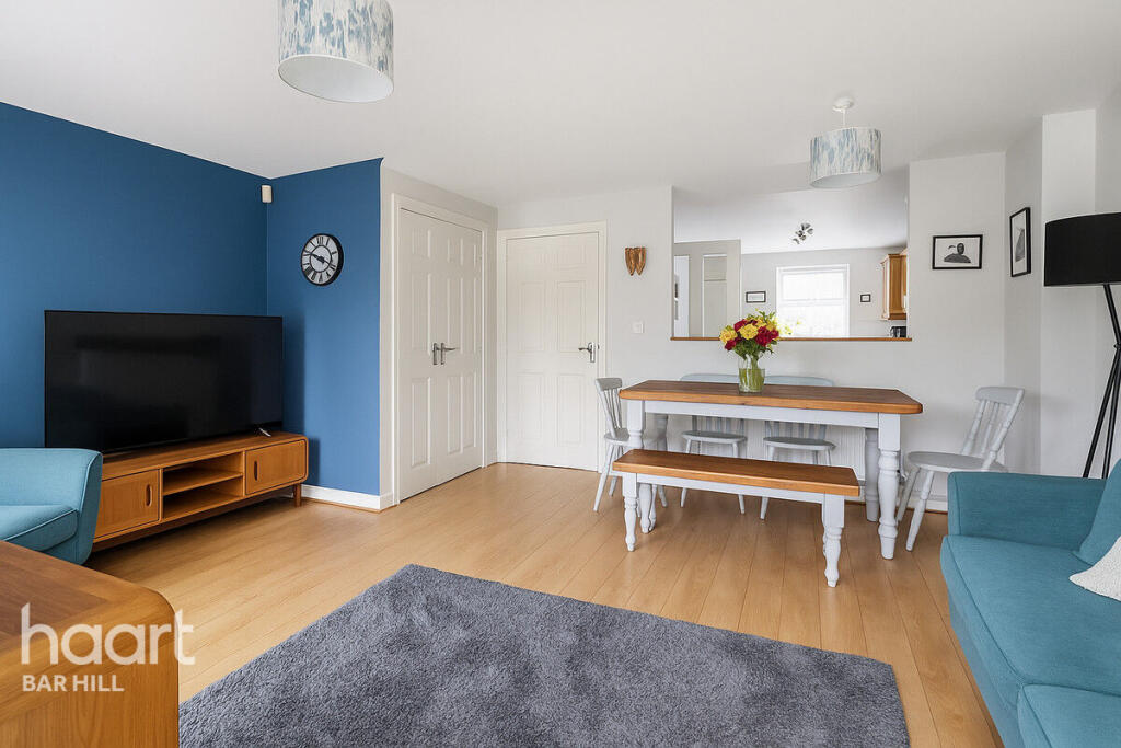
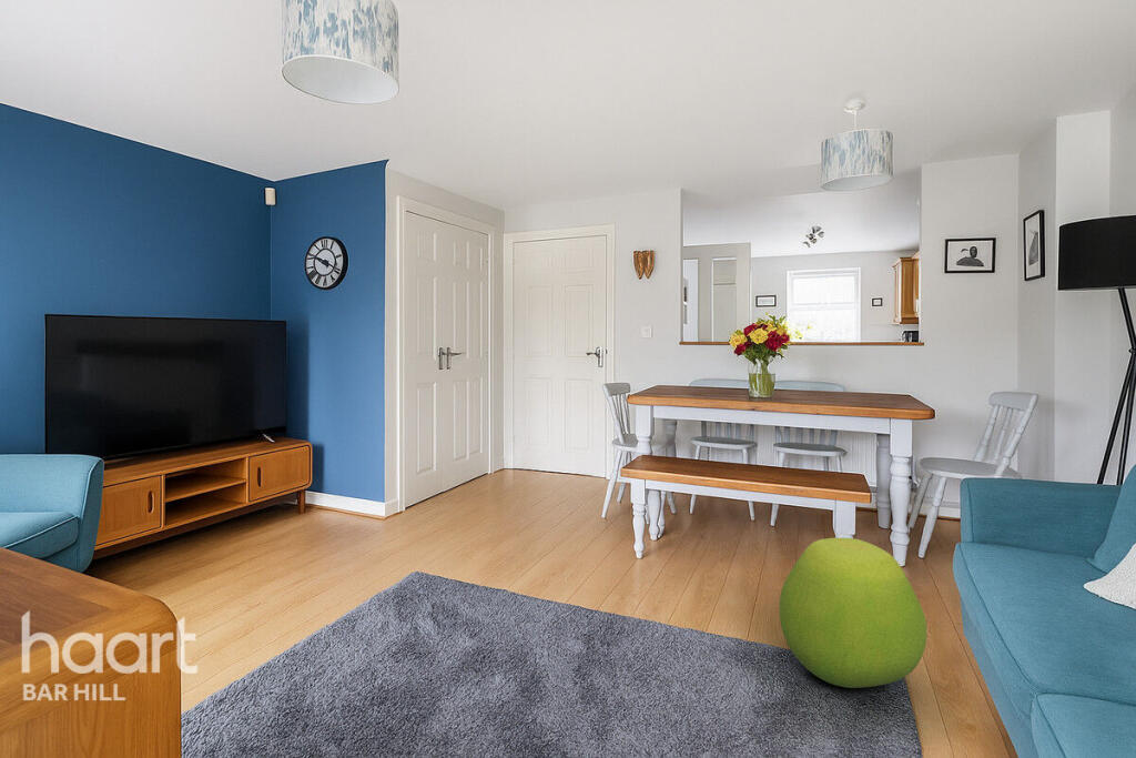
+ ottoman (848, 610)
